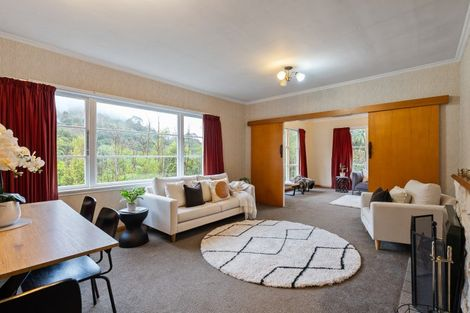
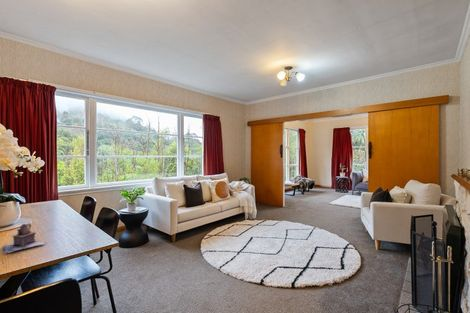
+ teapot (22, 234)
